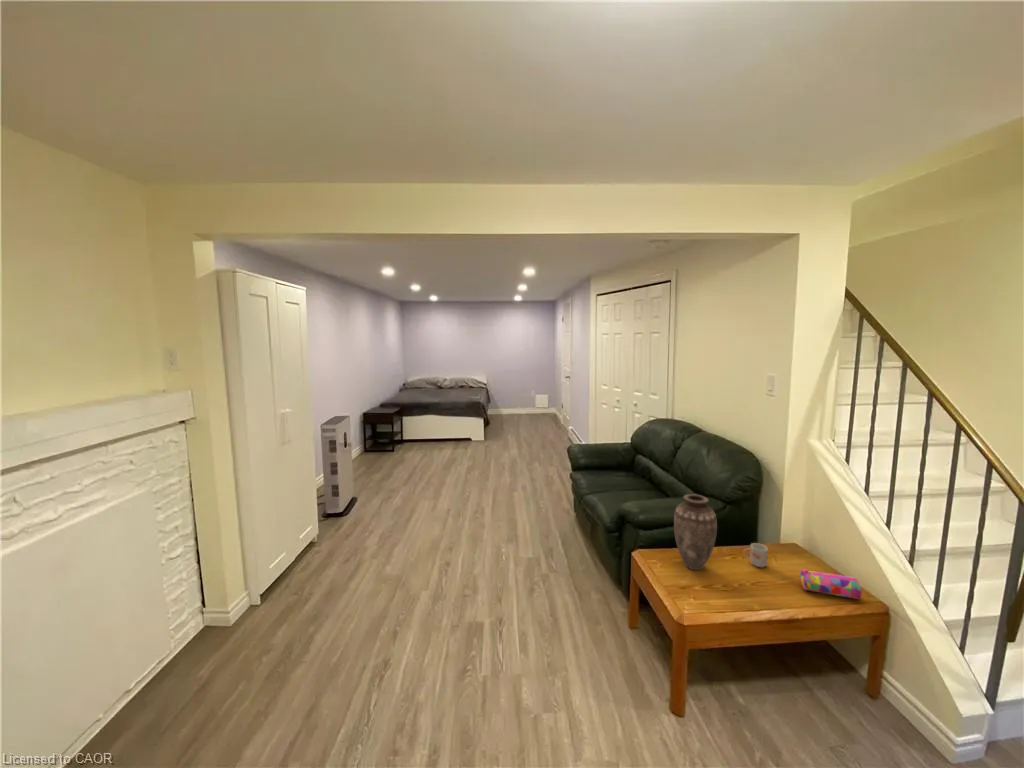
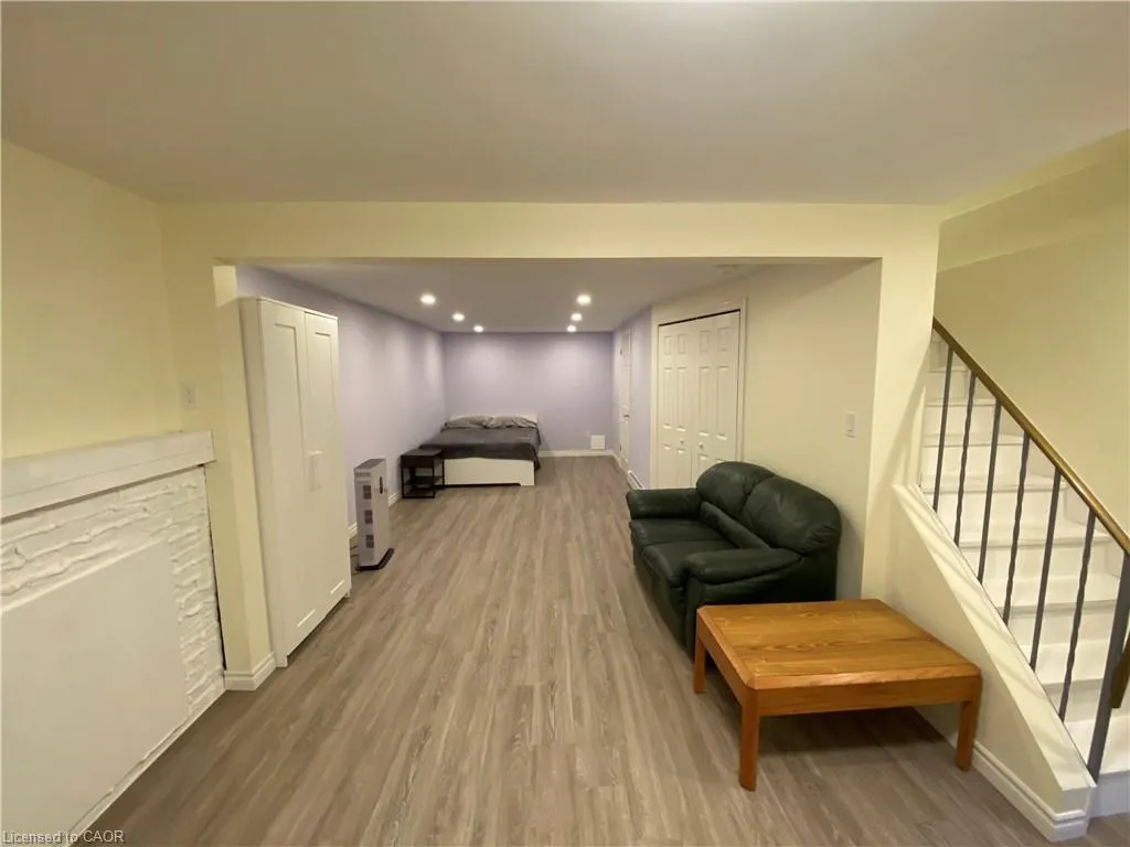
- pencil case (829, 583)
- mug (756, 552)
- vase (694, 532)
